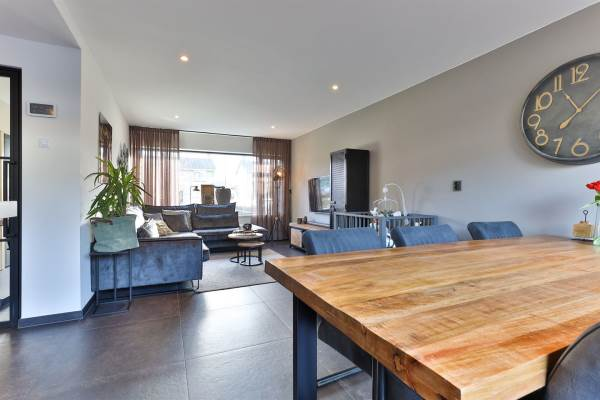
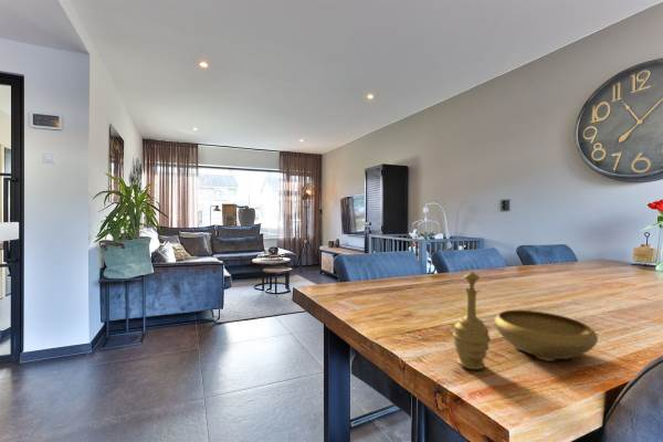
+ decorative bowl (518, 312)
